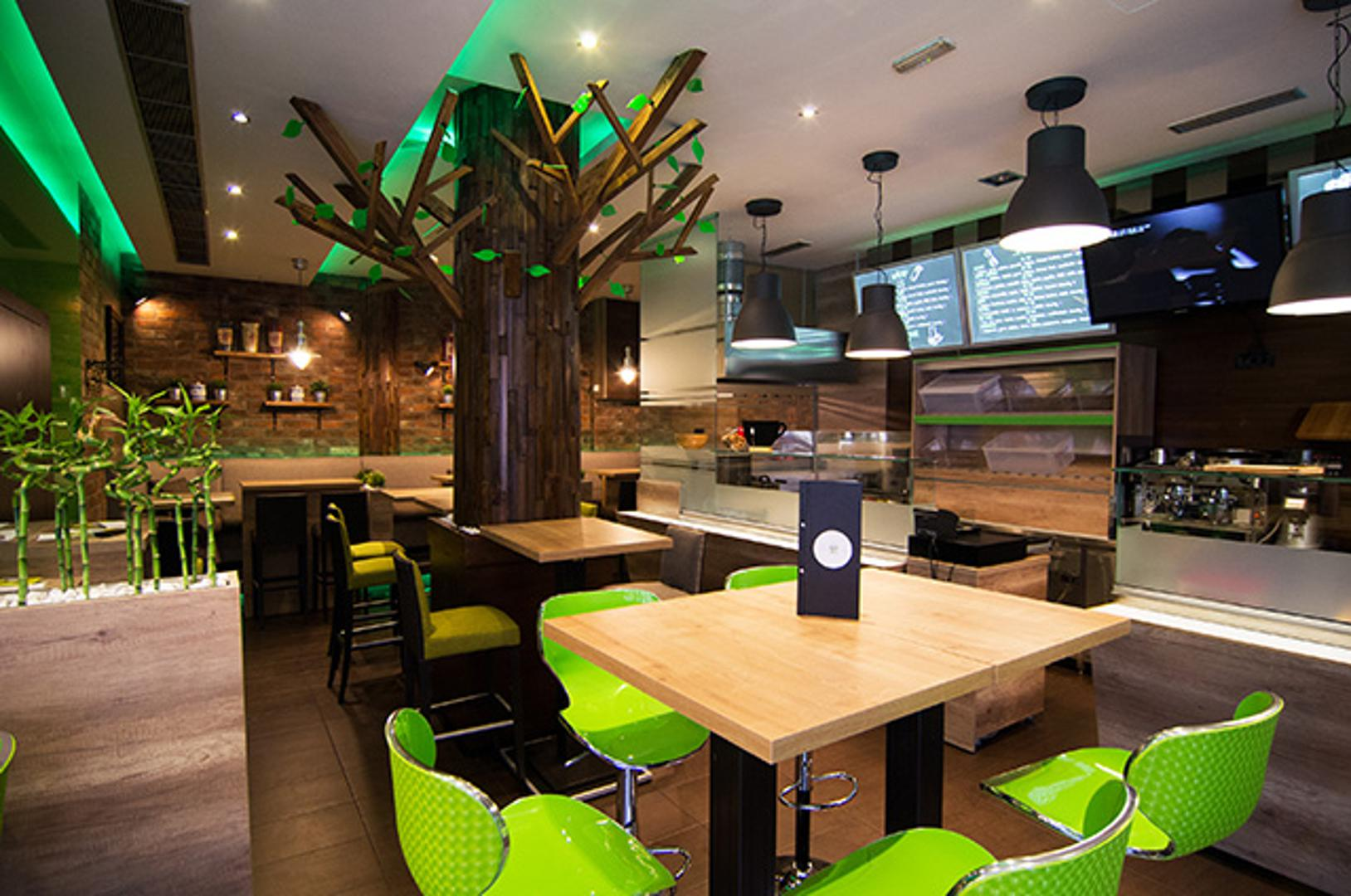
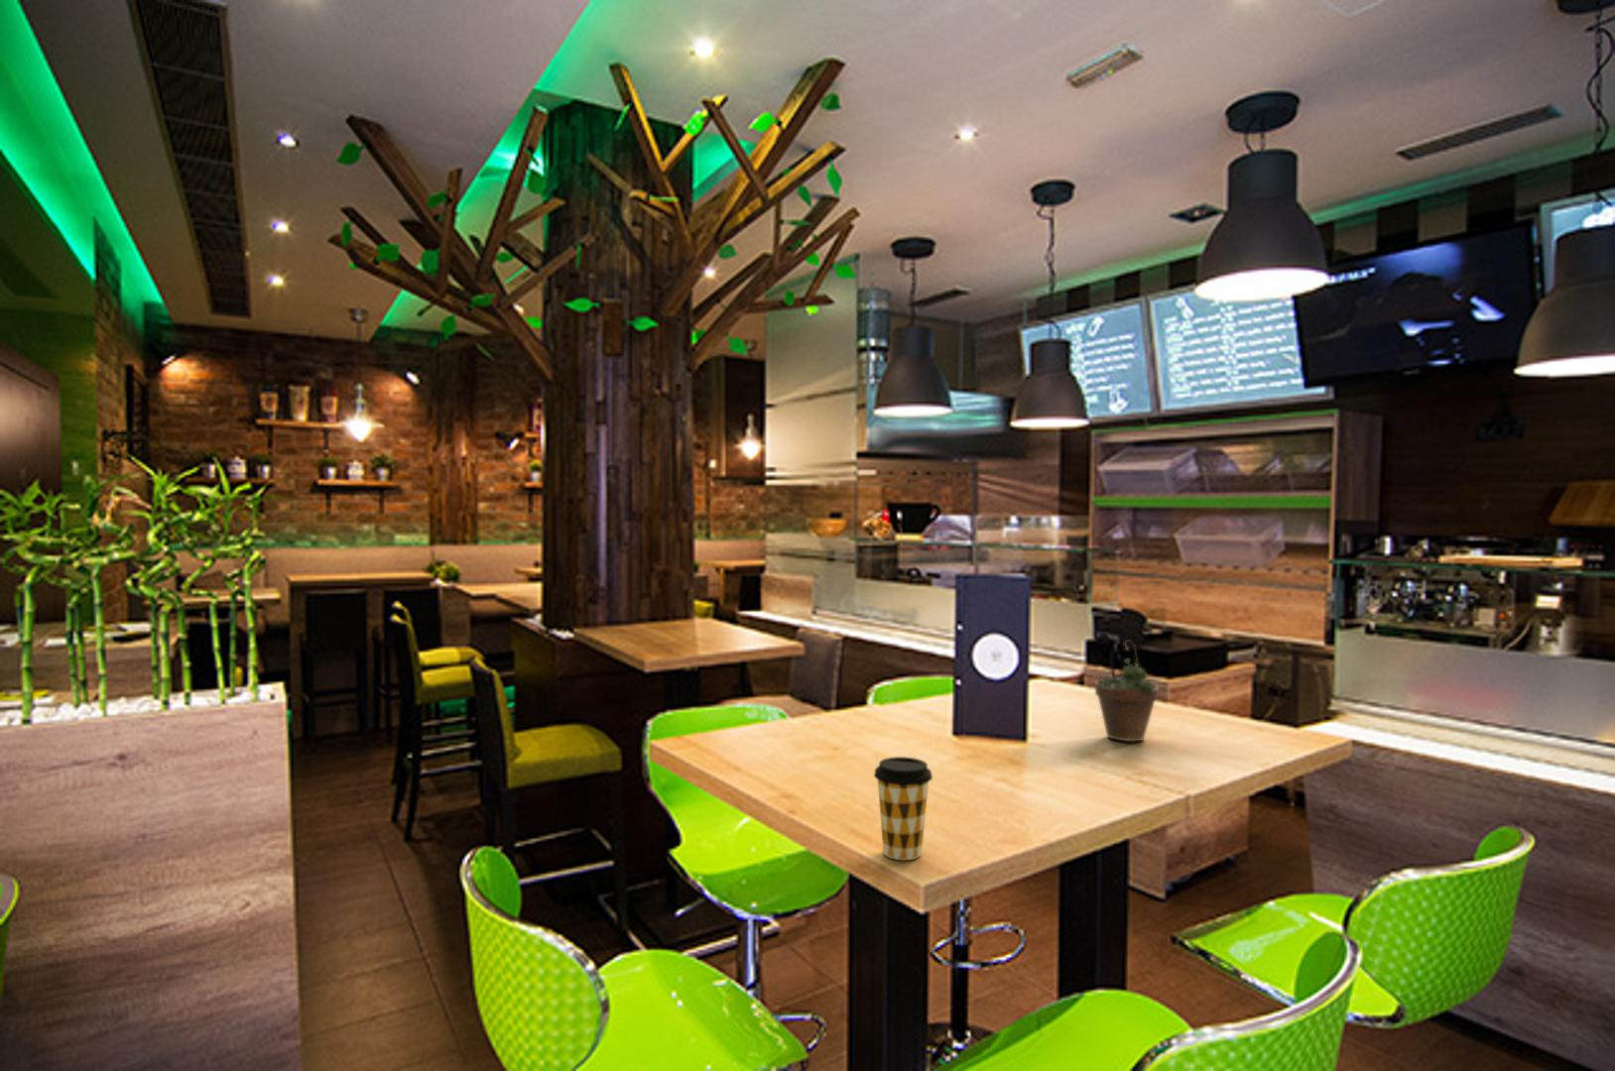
+ succulent plant (1126, 690)
+ coffee cup (903, 808)
